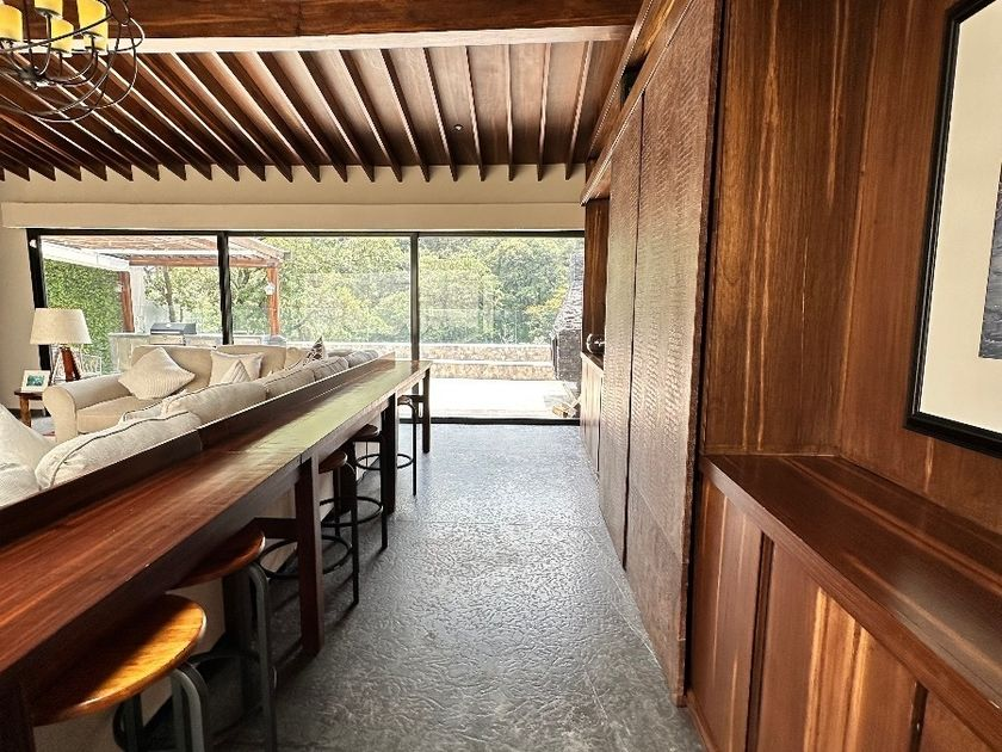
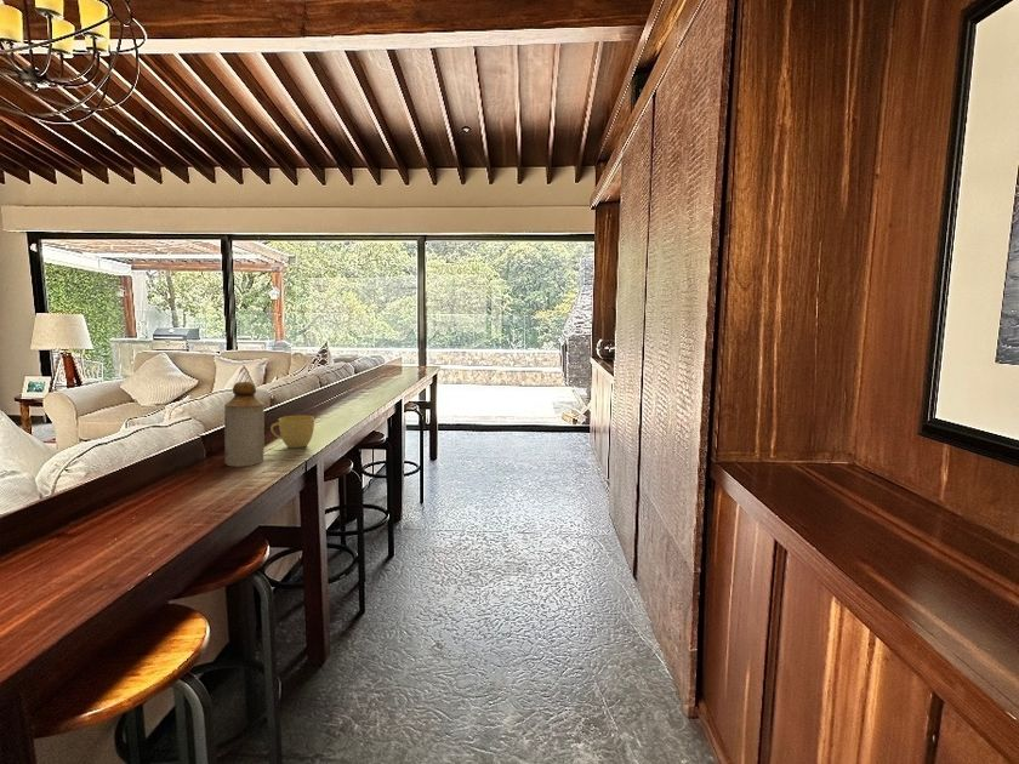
+ bottle (244, 422)
+ cup (292, 432)
